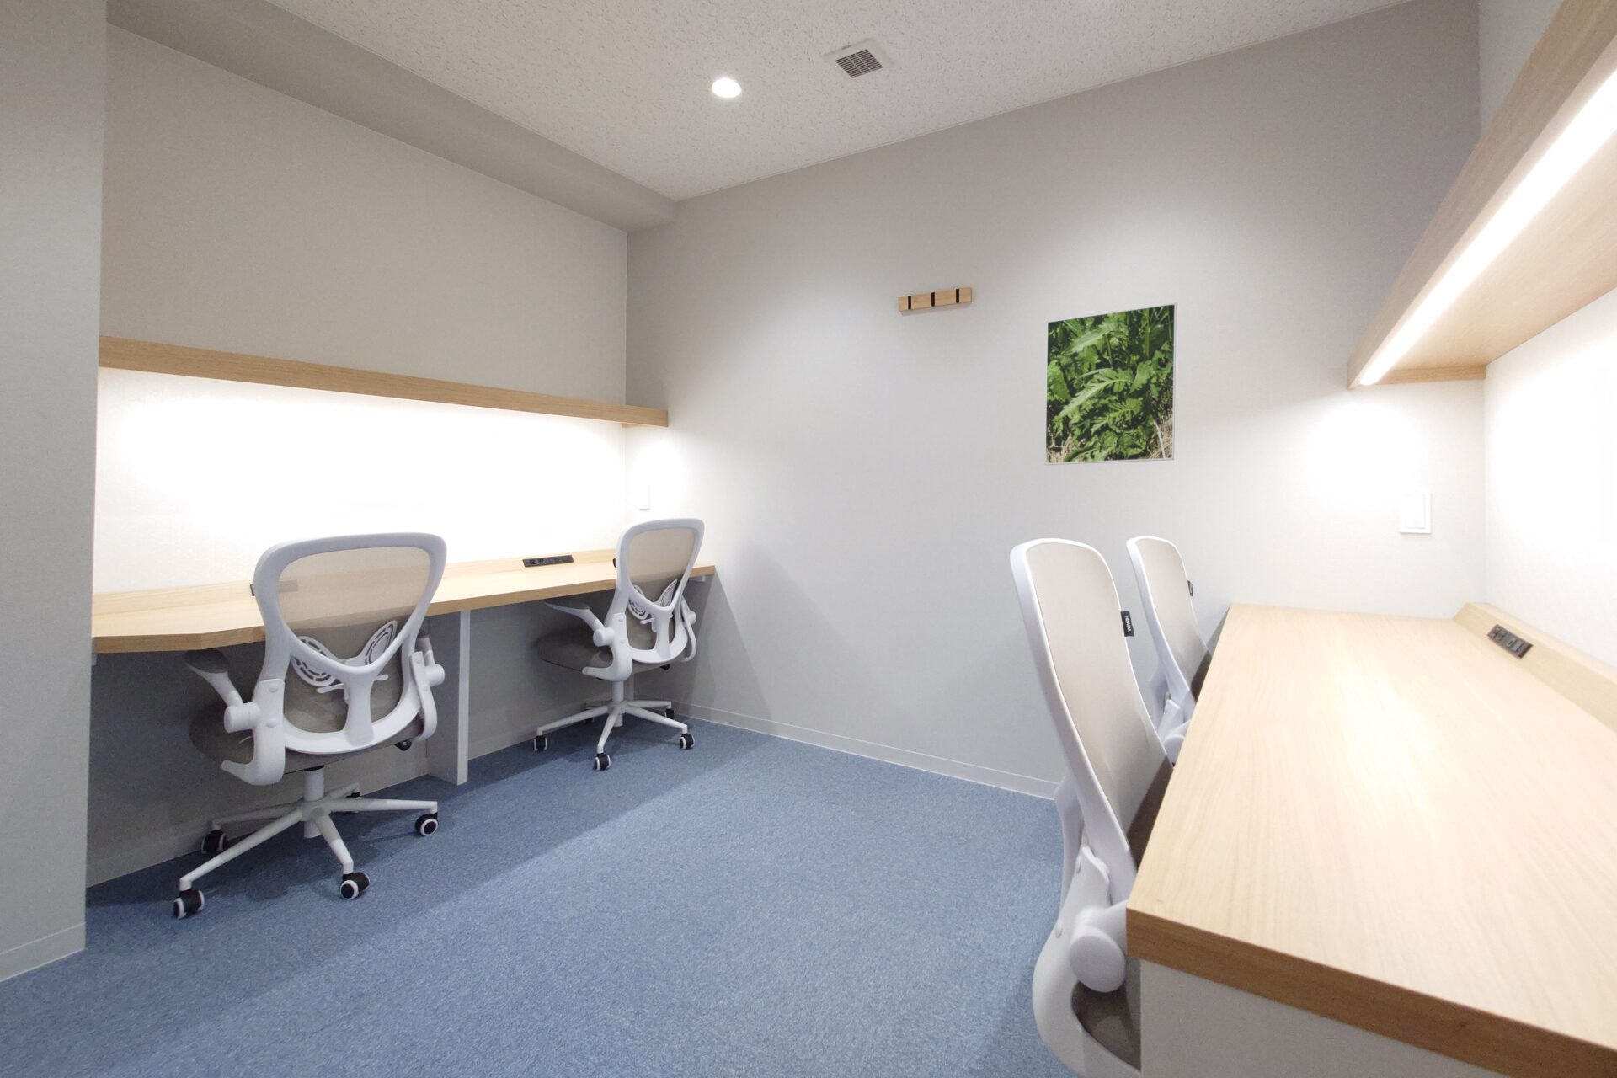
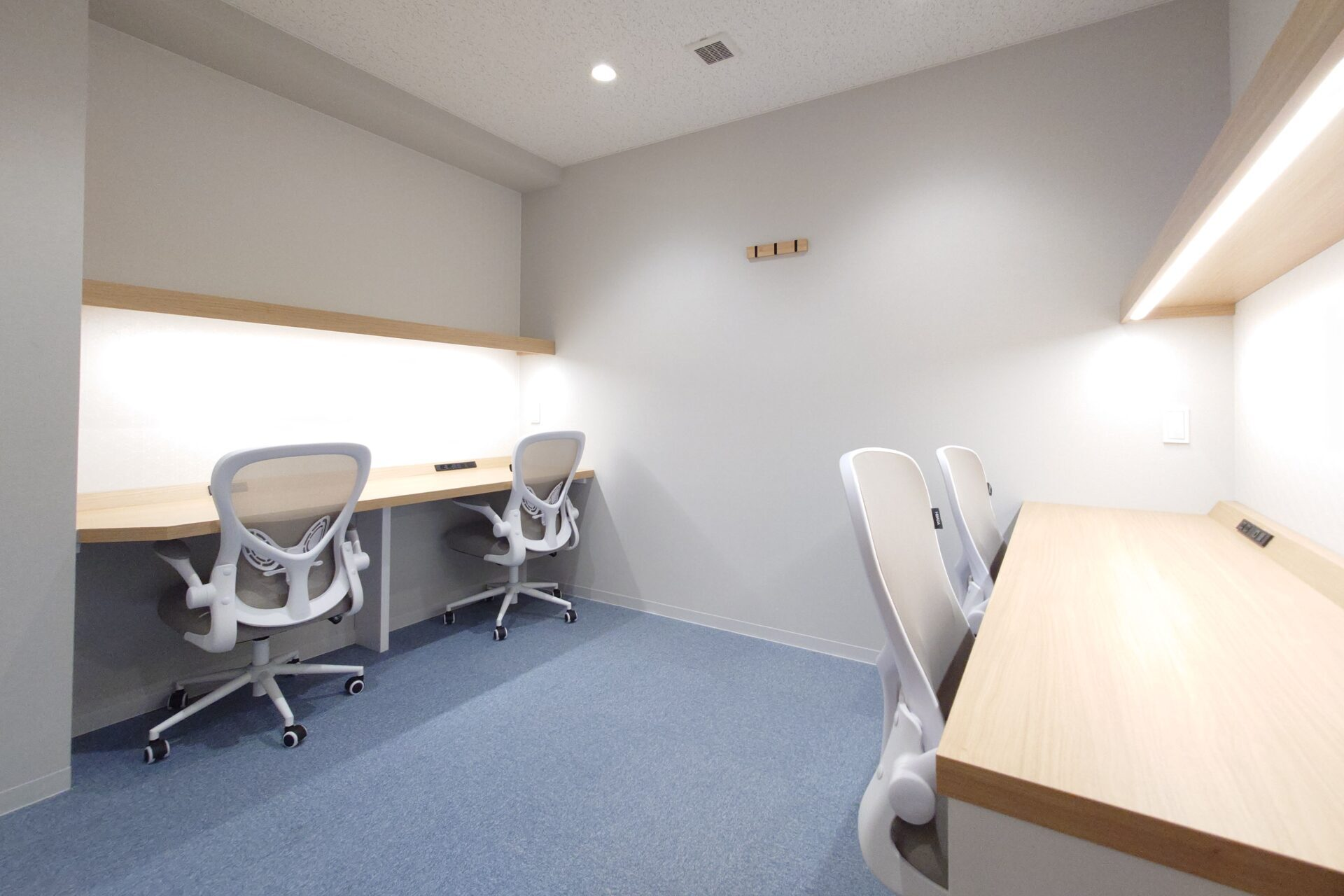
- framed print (1107, 387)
